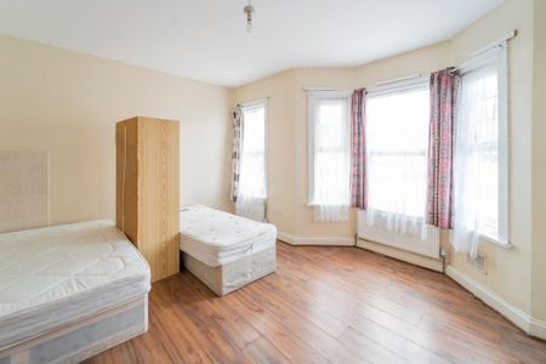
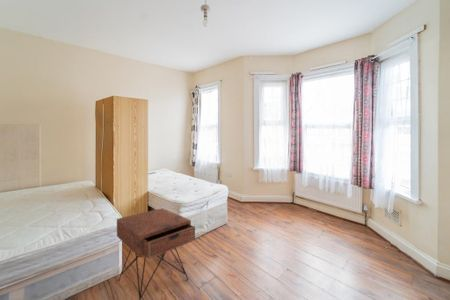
+ nightstand (155, 251)
